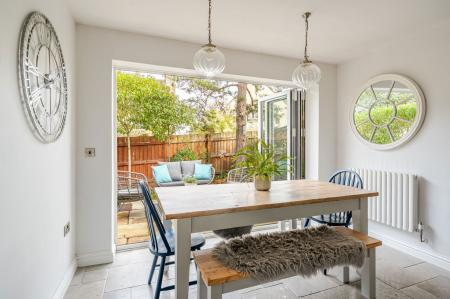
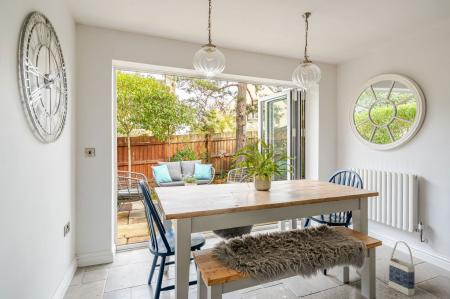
+ bag (401, 265)
